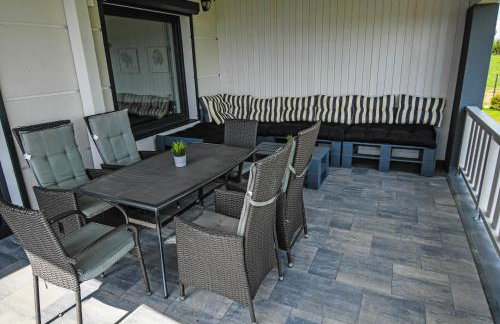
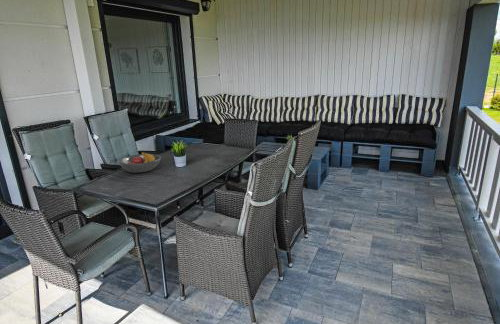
+ fruit bowl (140, 162)
